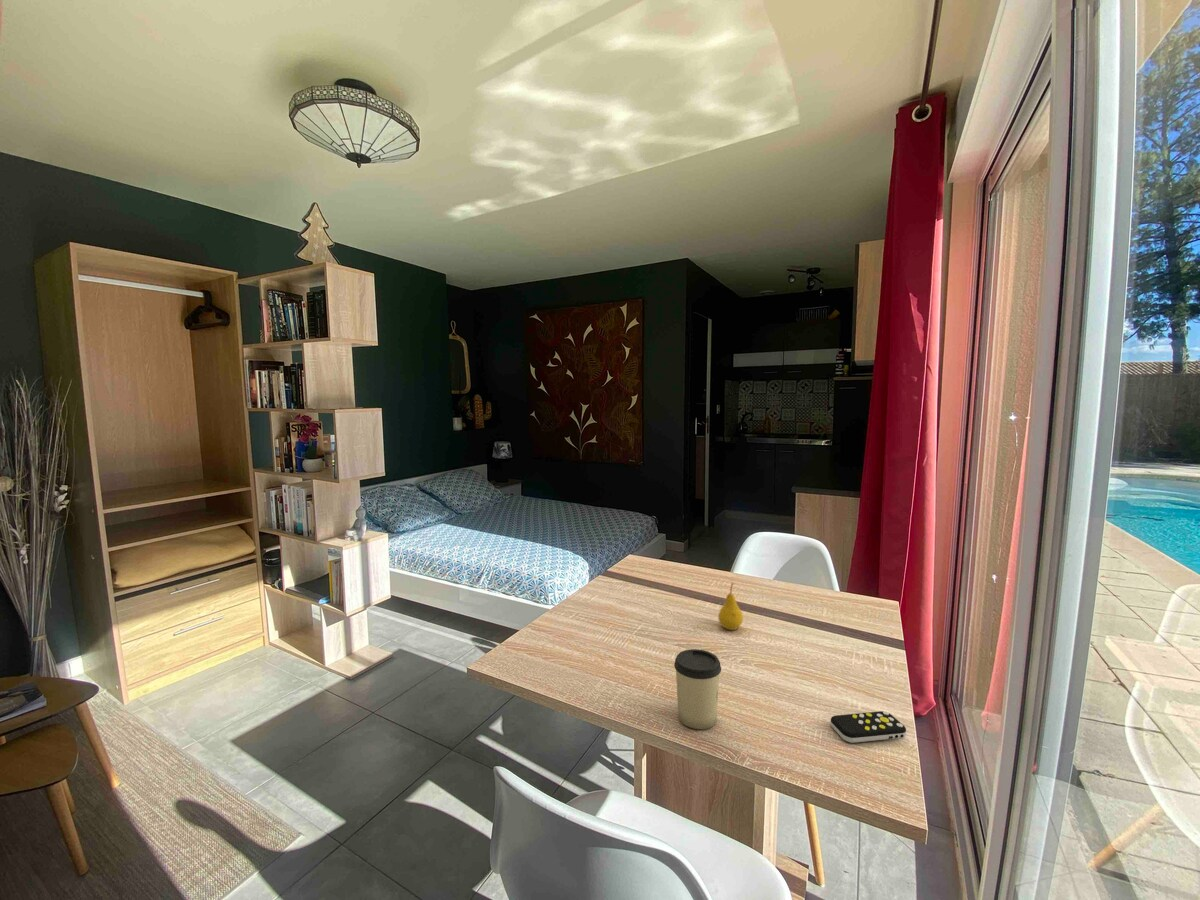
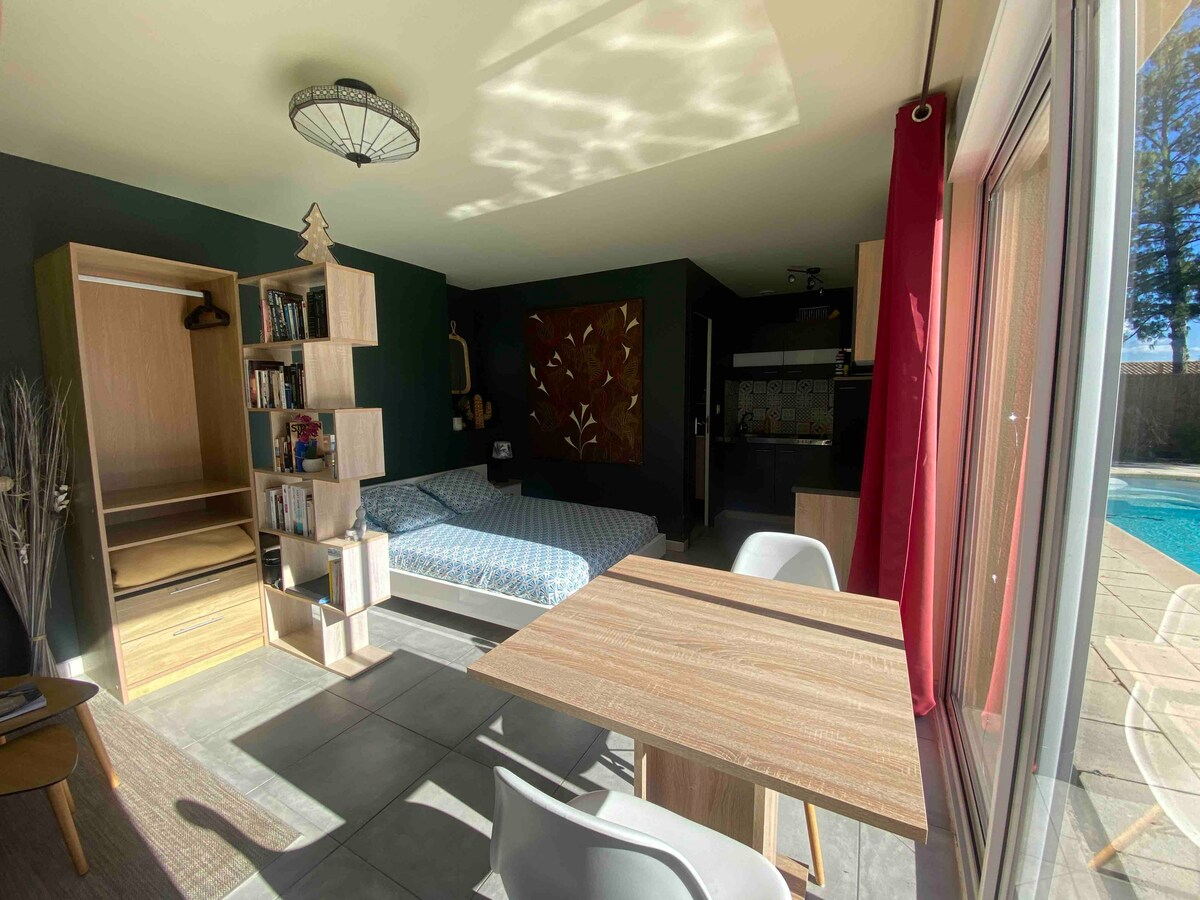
- remote control (867, 726)
- cup (697, 688)
- fruit (730, 606)
